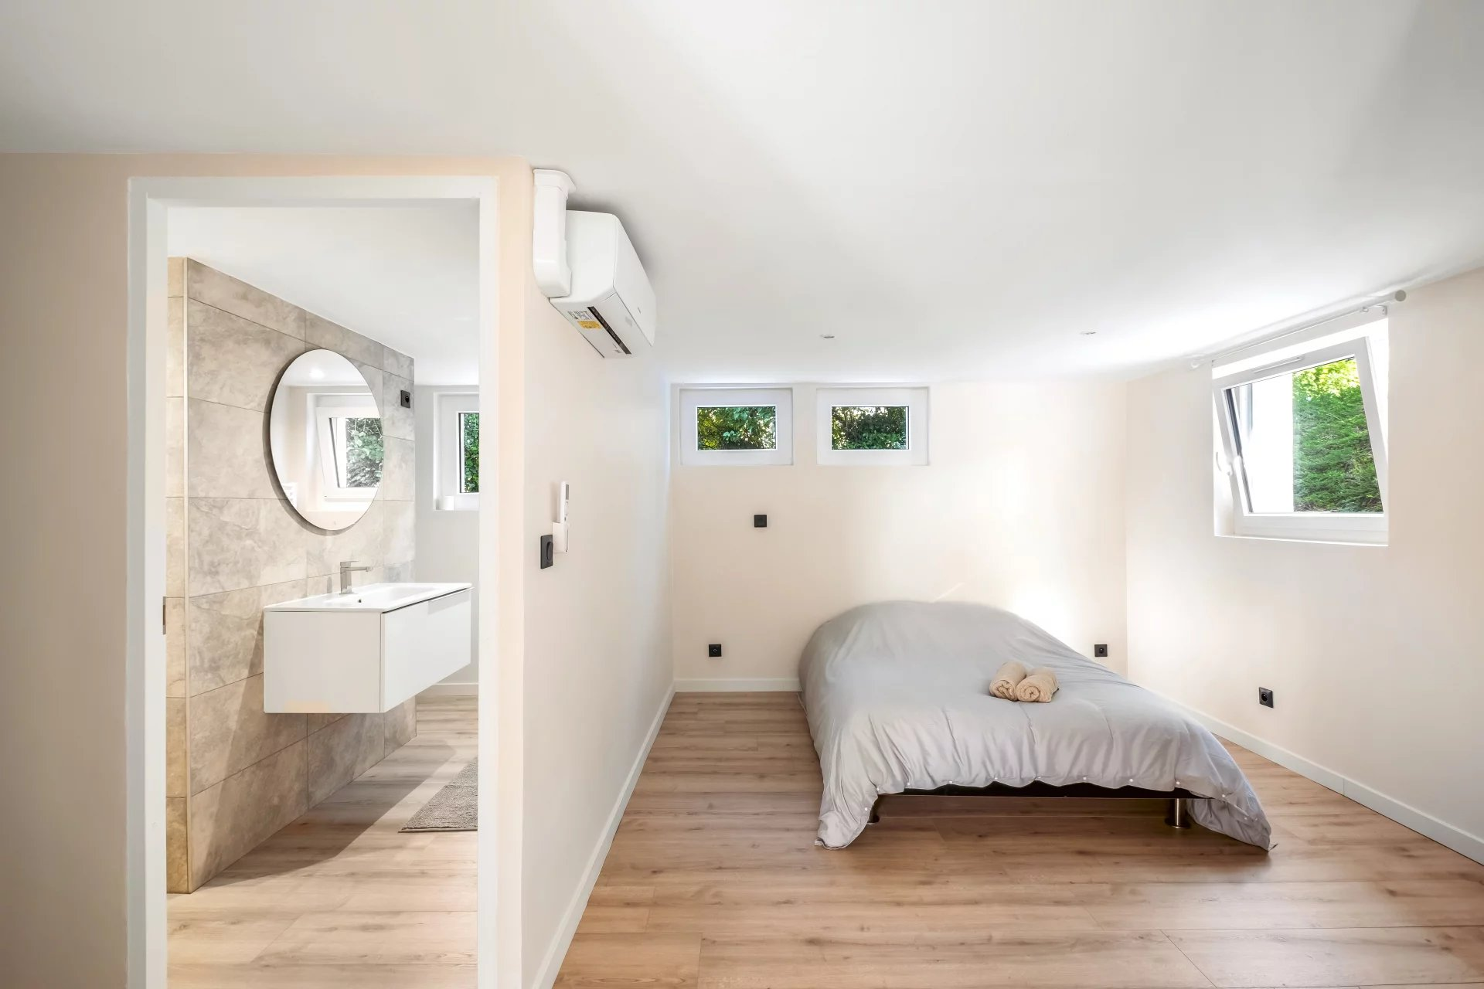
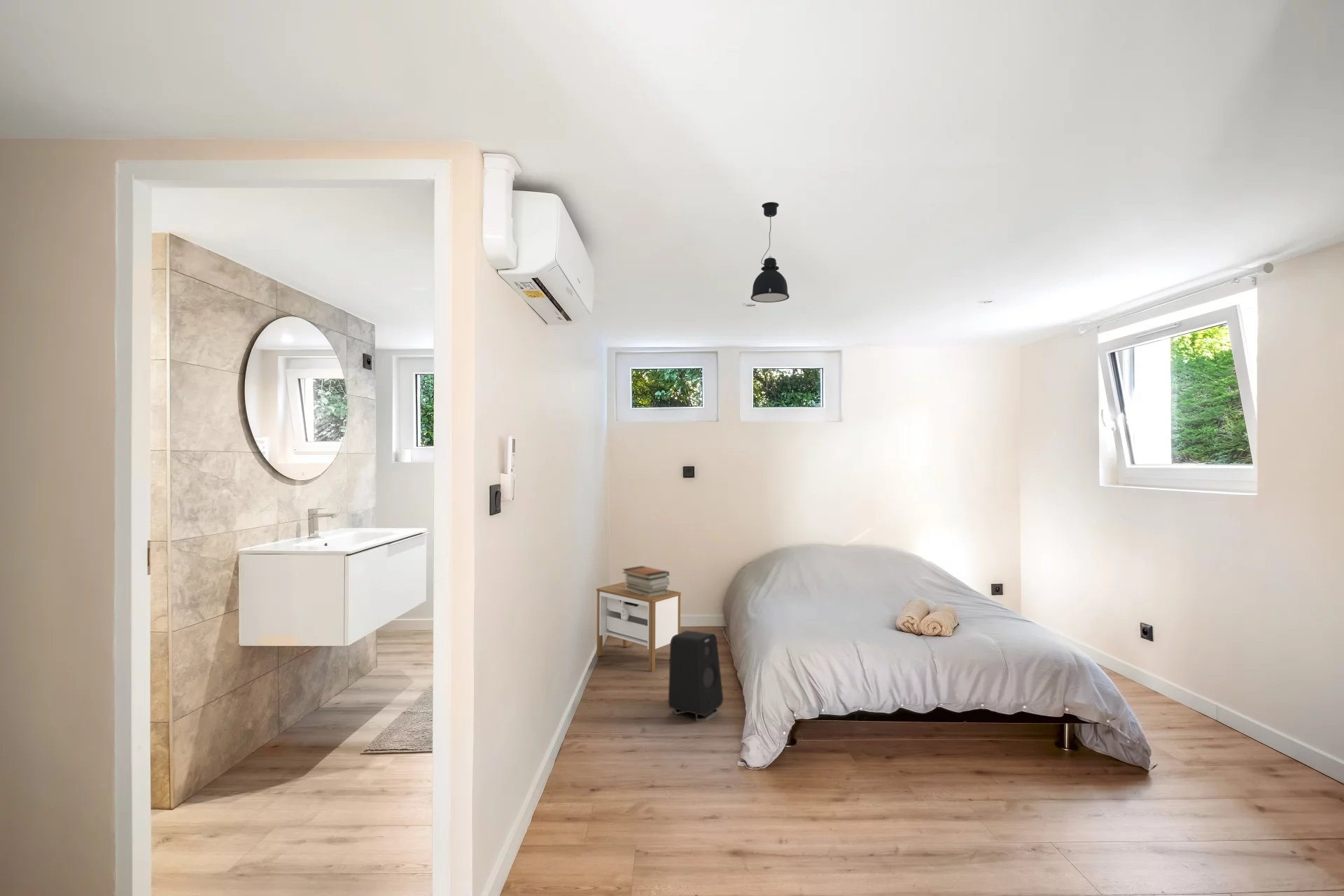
+ speaker (696, 673)
+ book stack (646, 580)
+ pendant light (767, 251)
+ nightstand (638, 624)
